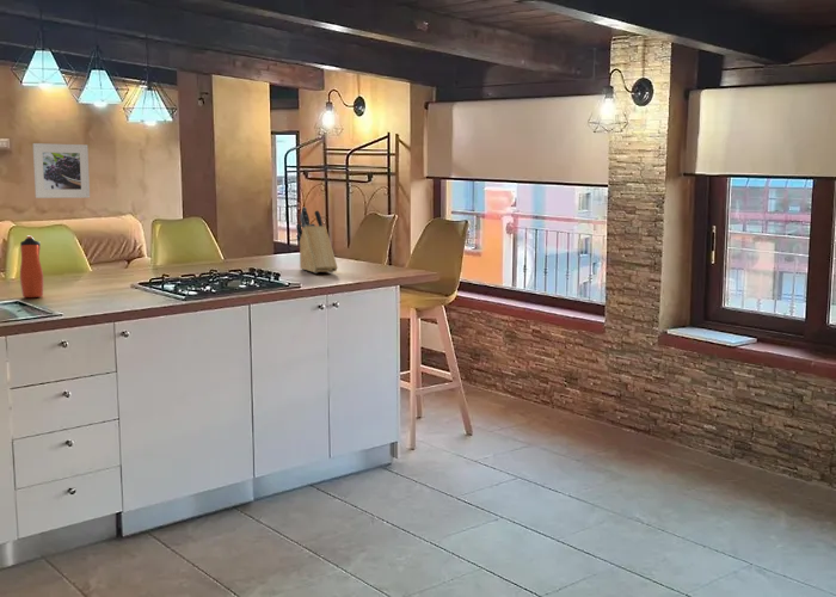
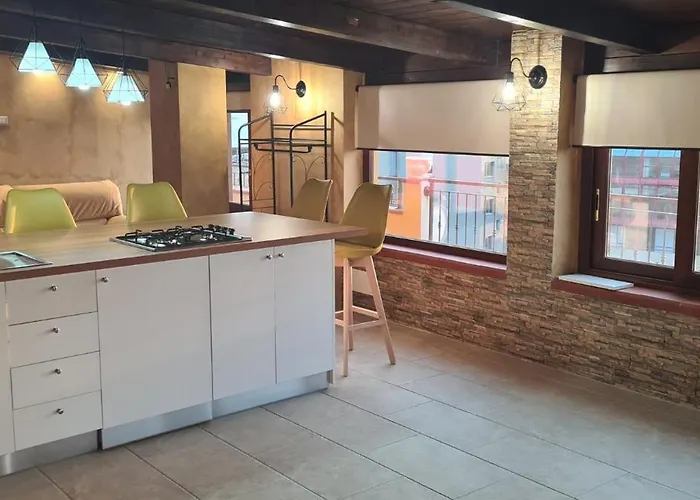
- water bottle (31, 266)
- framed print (61, 171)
- knife block (315, 239)
